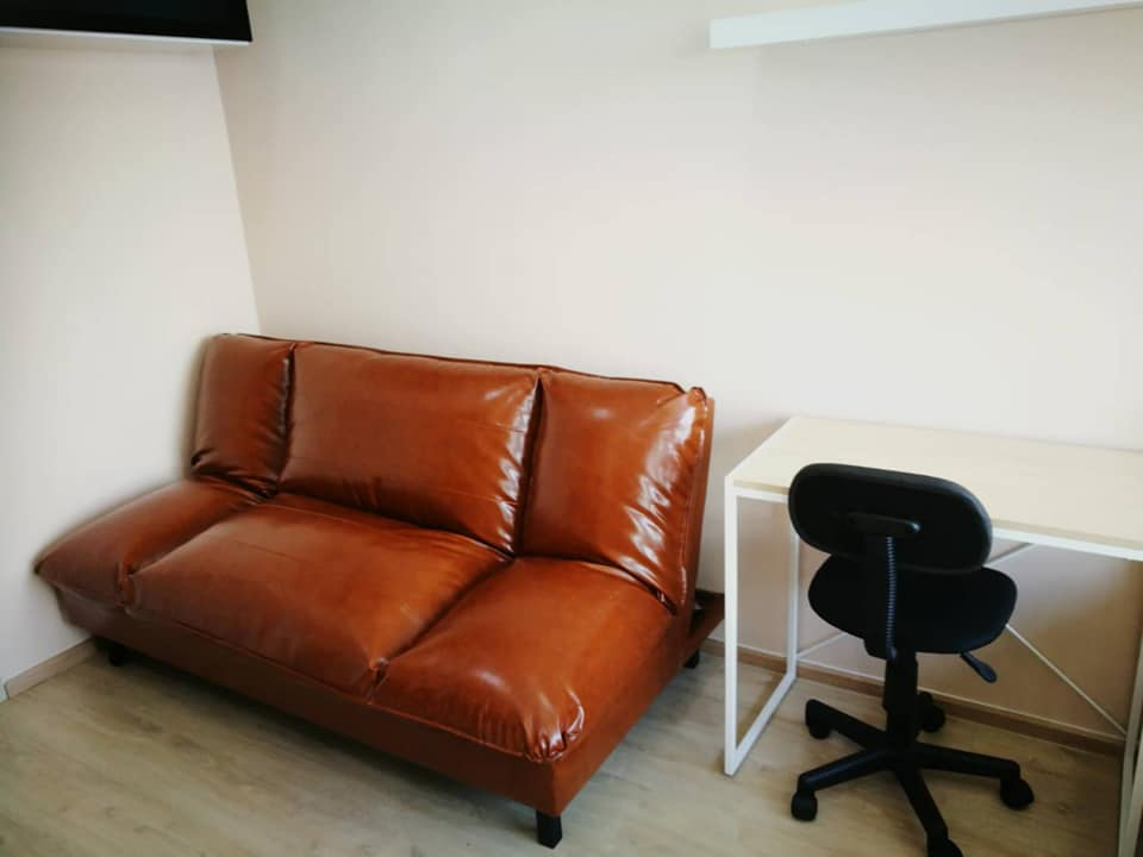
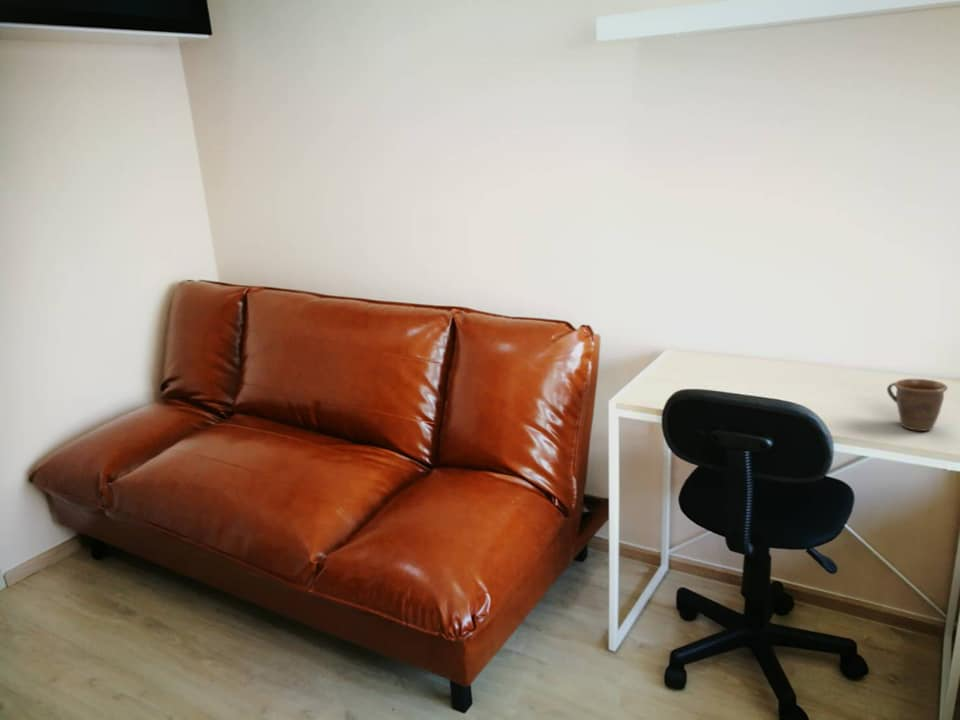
+ mug (914, 404)
